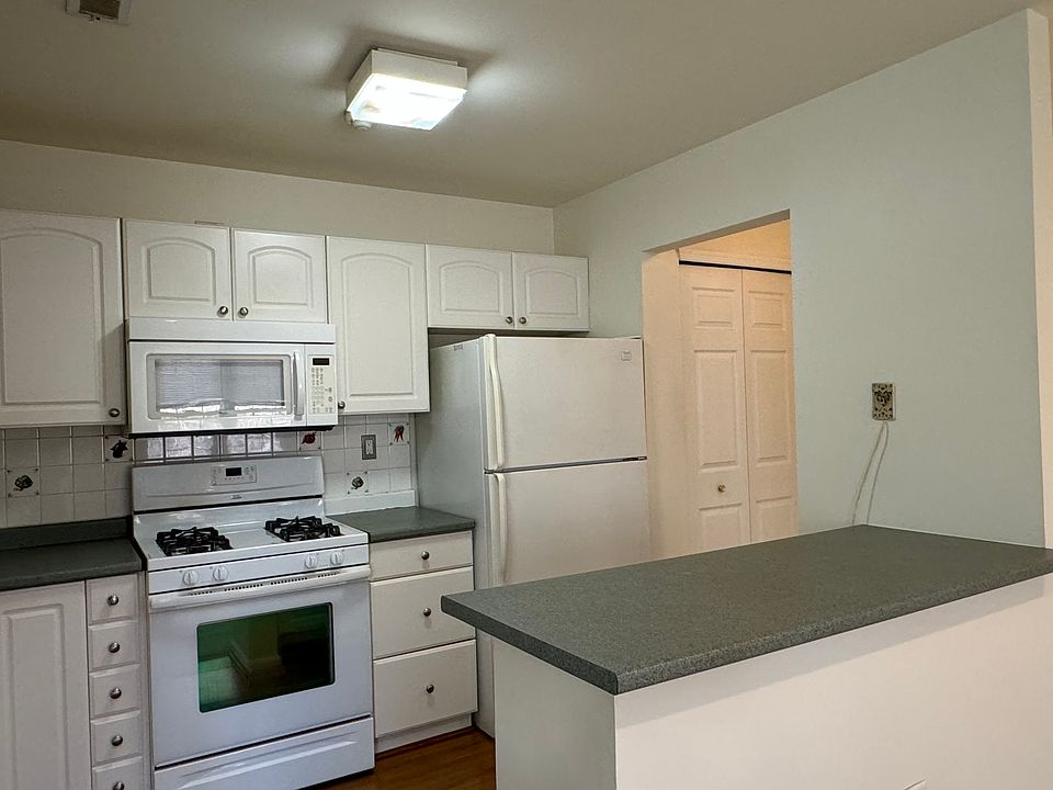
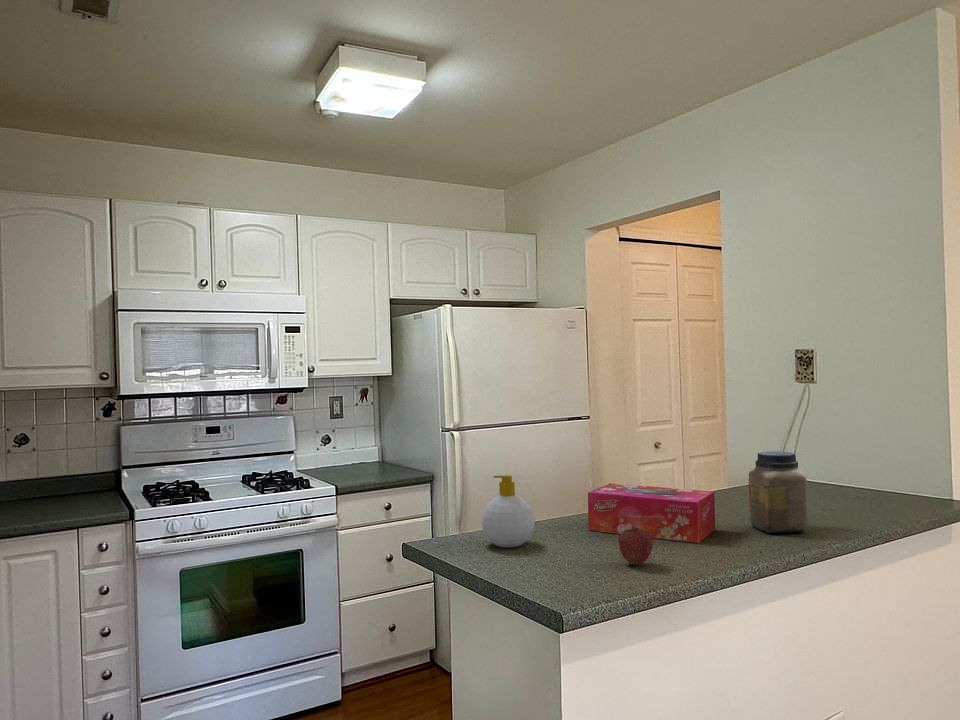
+ soap bottle (507, 509)
+ tissue box (650, 510)
+ jar (777, 490)
+ fruit (636, 545)
